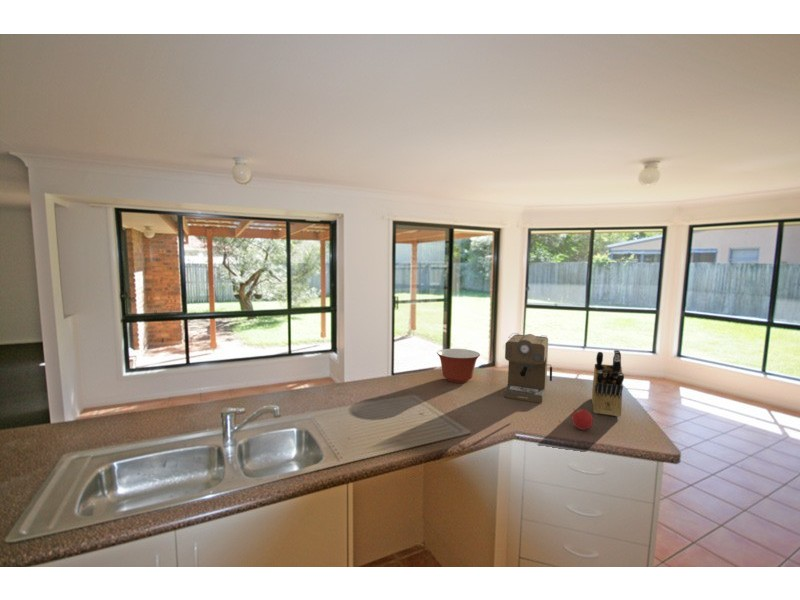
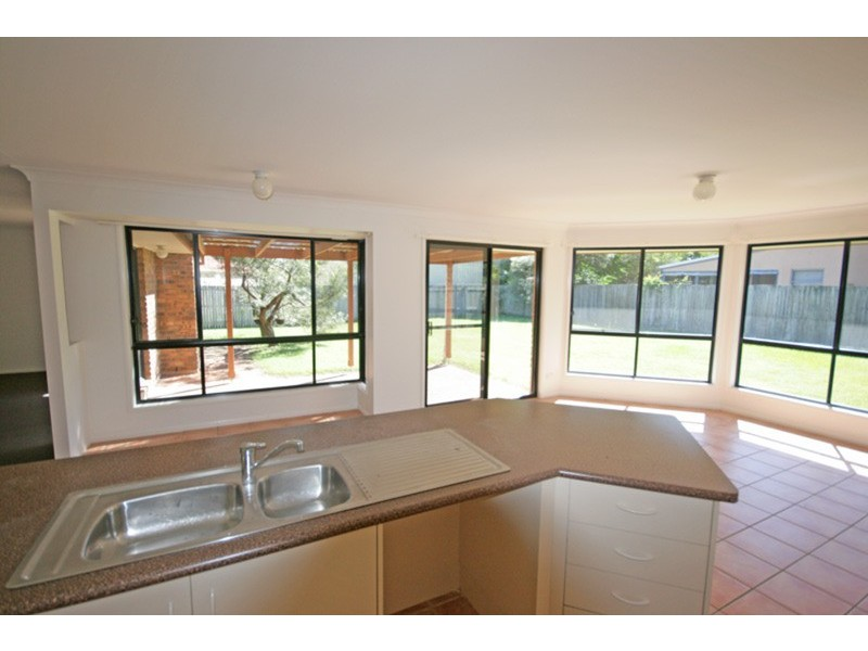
- knife block (607, 377)
- fruit (582, 419)
- coffee maker (529, 366)
- mixing bowl (457, 366)
